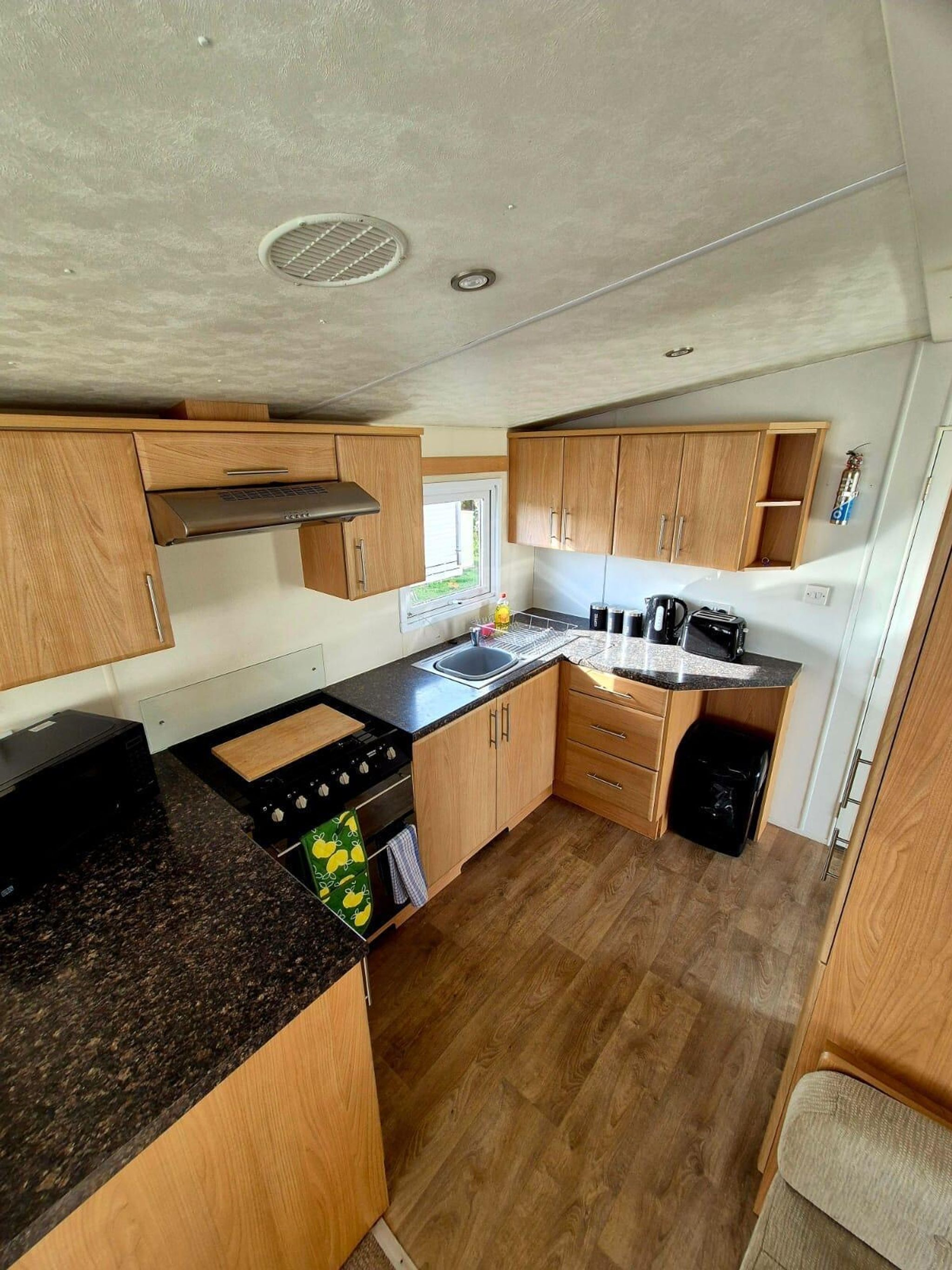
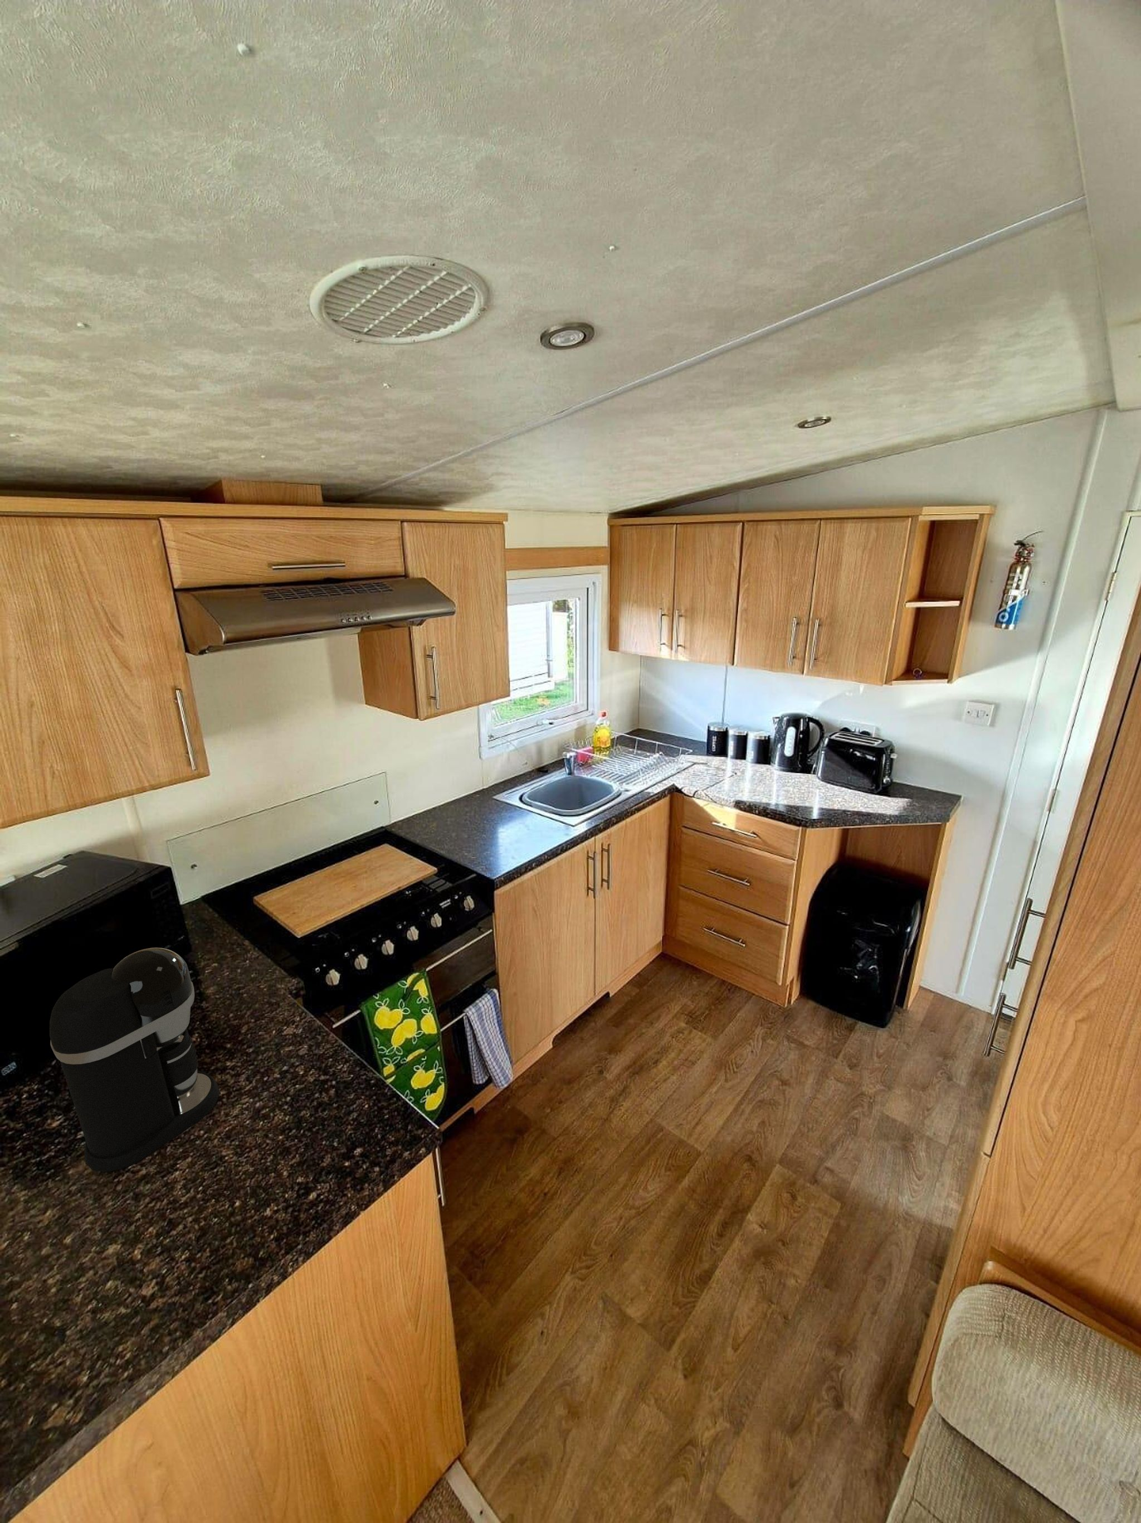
+ coffee maker (135, 1048)
